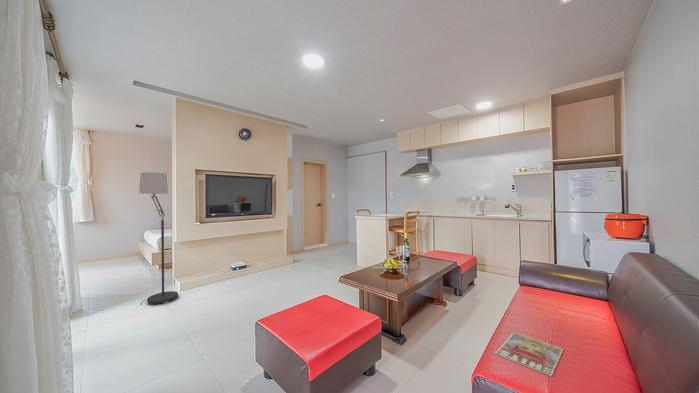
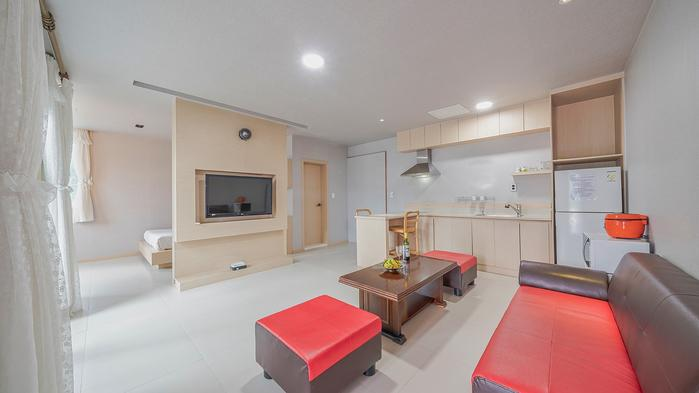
- floor lamp (161, 233)
- magazine (529, 351)
